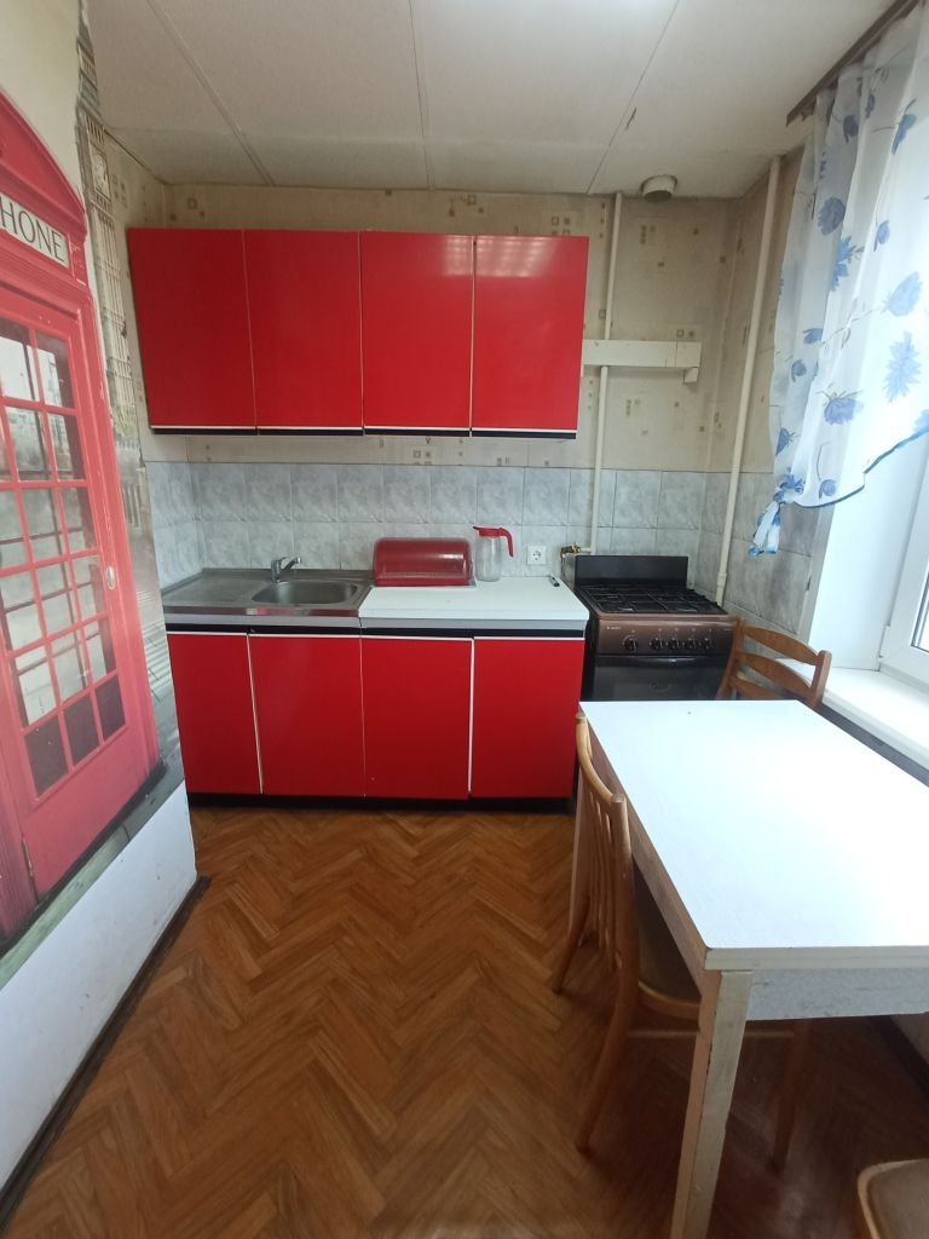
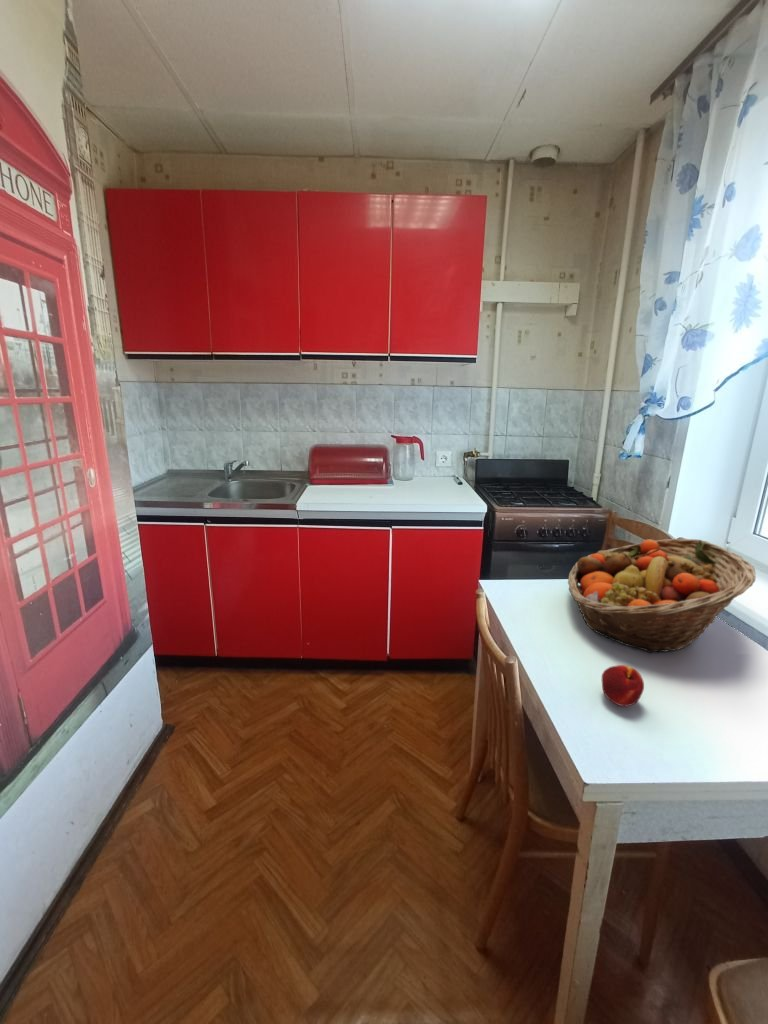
+ peach (621, 684)
+ fruit basket (649, 585)
